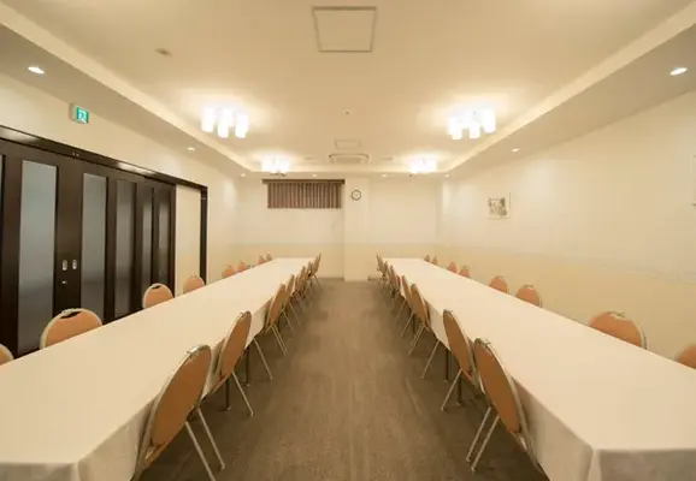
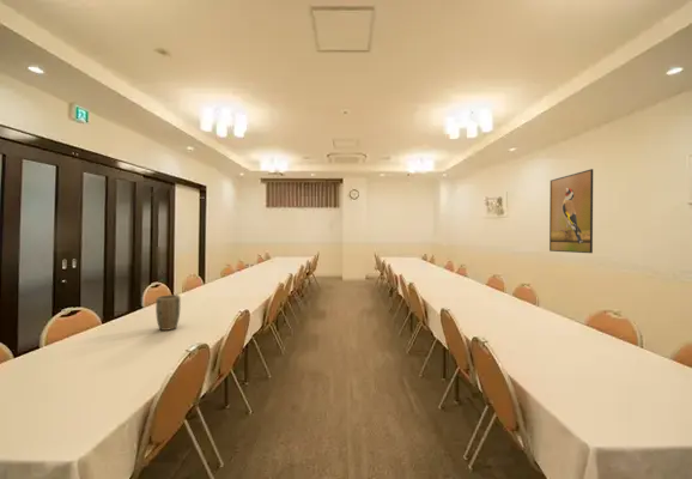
+ plant pot (168, 311)
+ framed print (569, 213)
